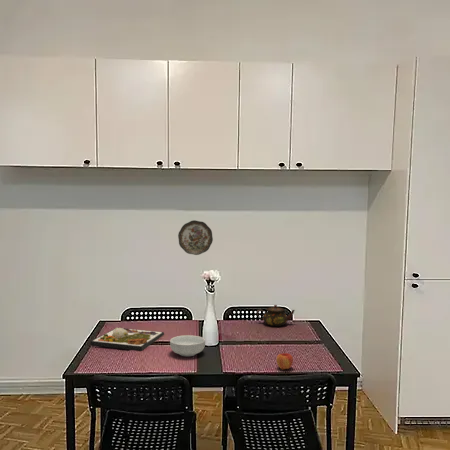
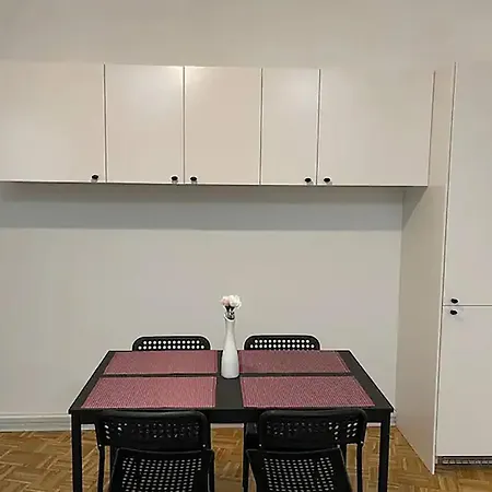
- decorative plate (195, 237)
- teapot (275, 314)
- apple (284, 360)
- cereal bowl (187, 346)
- dinner plate (128, 335)
